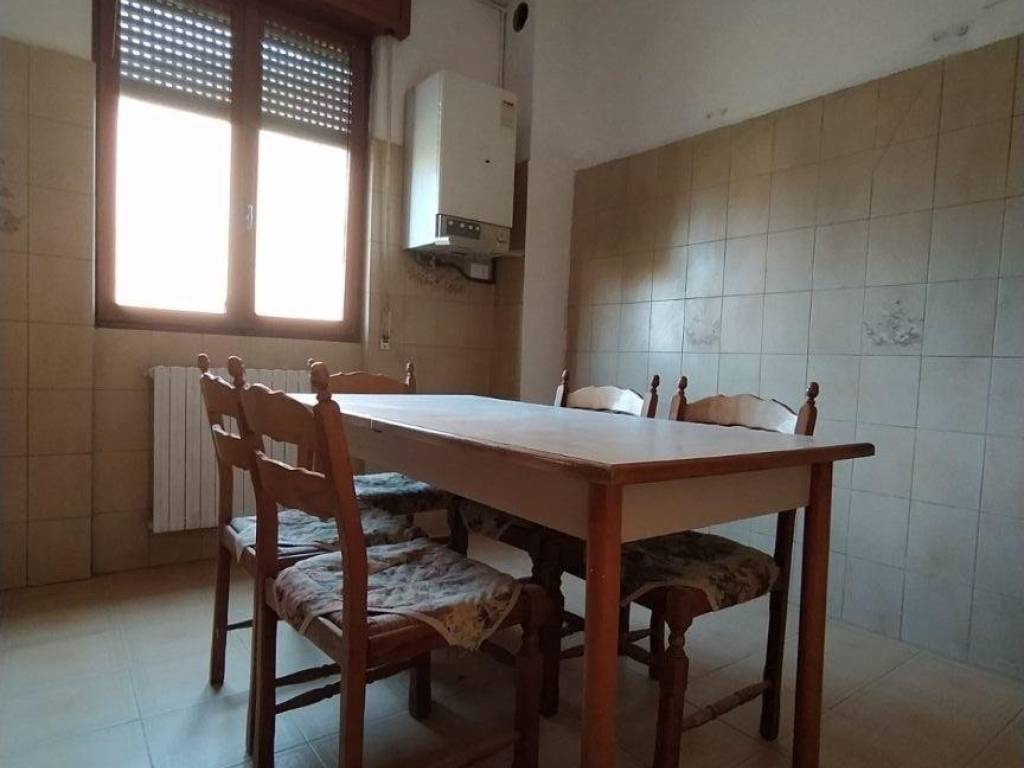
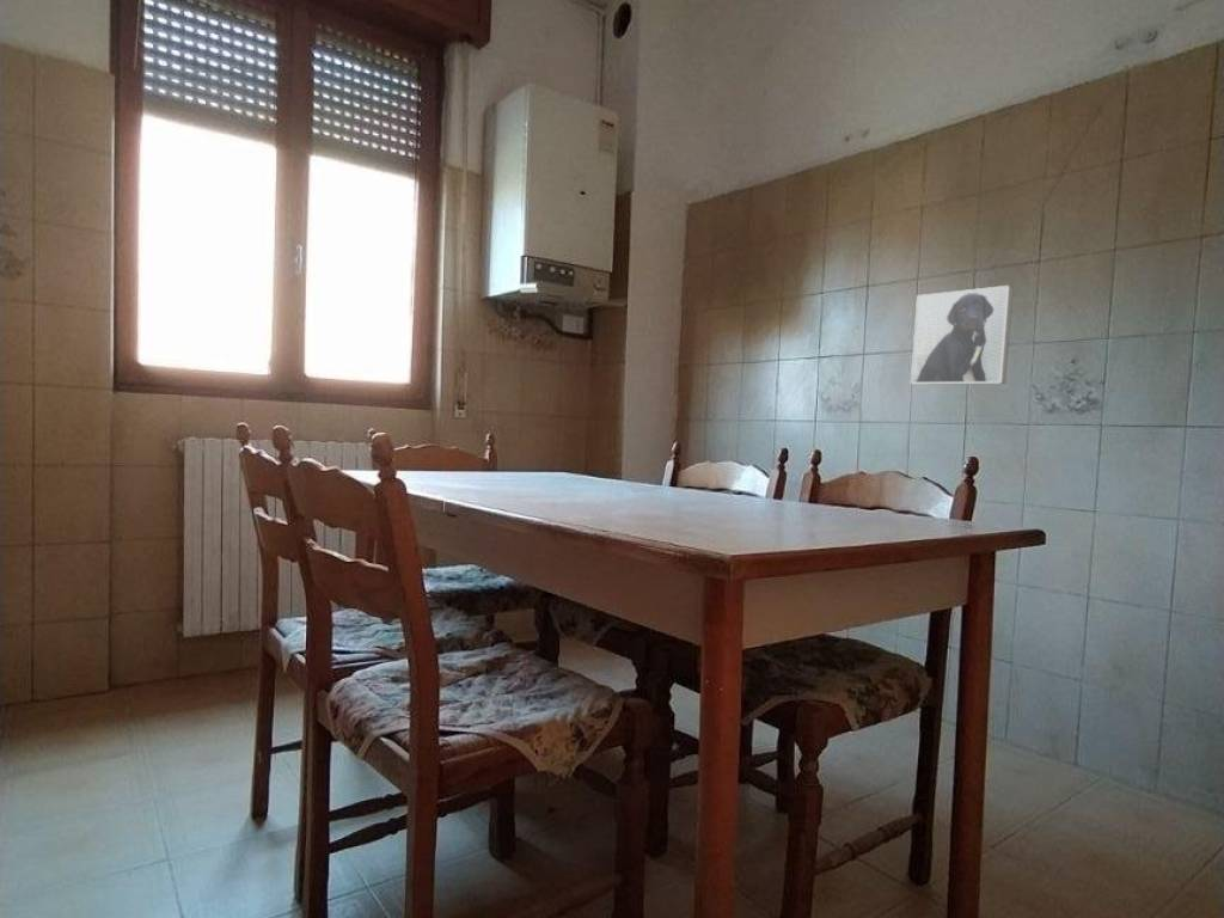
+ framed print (959, 337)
